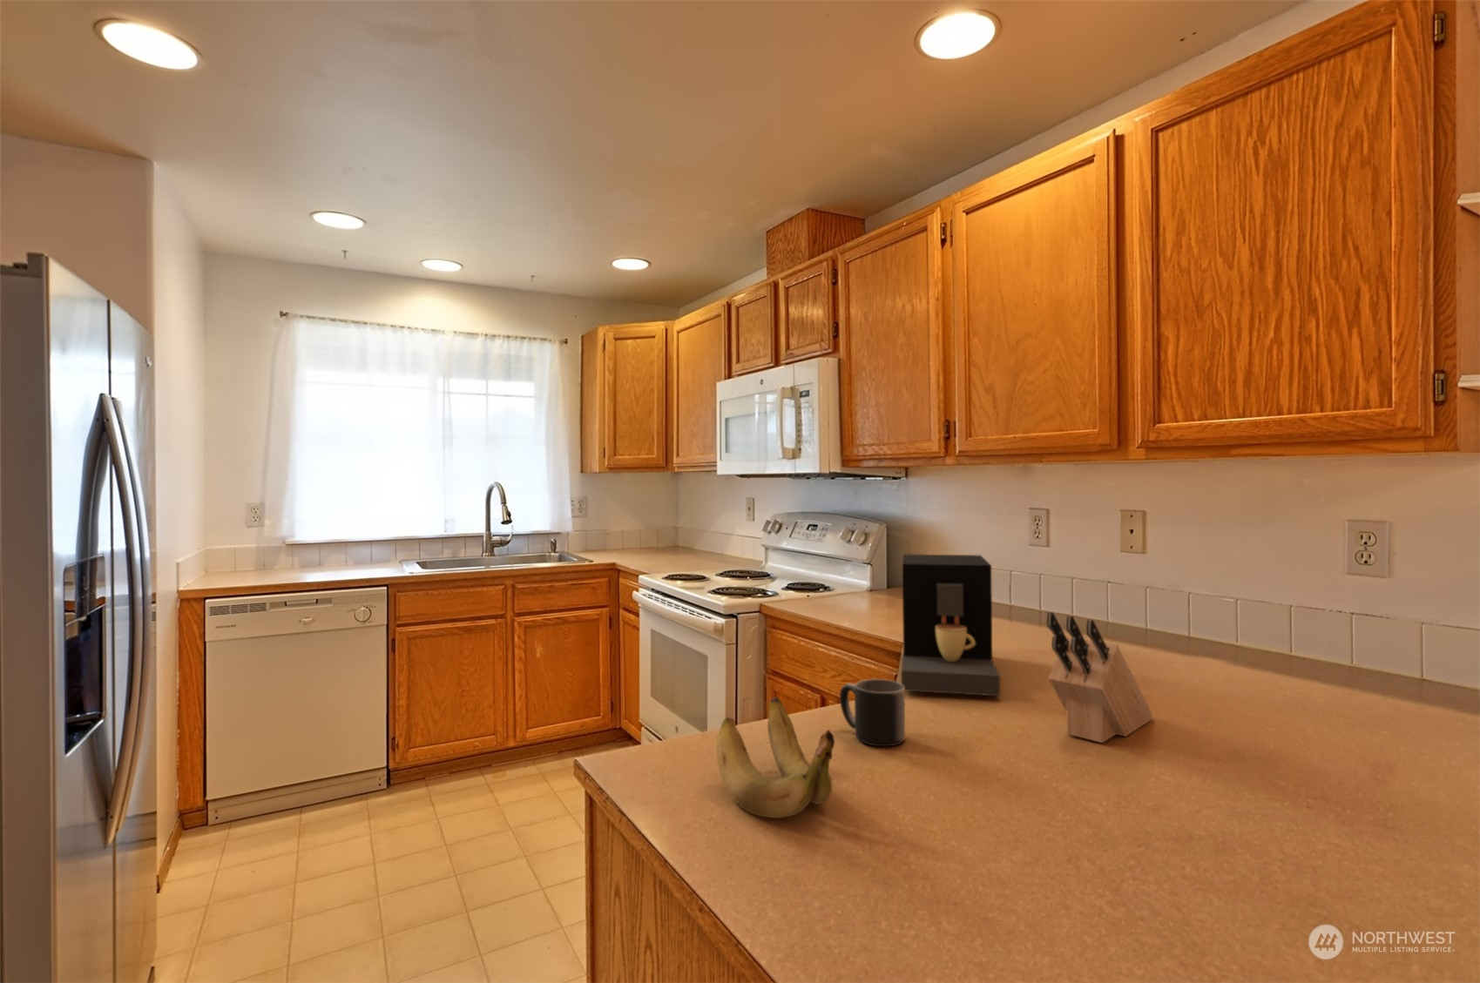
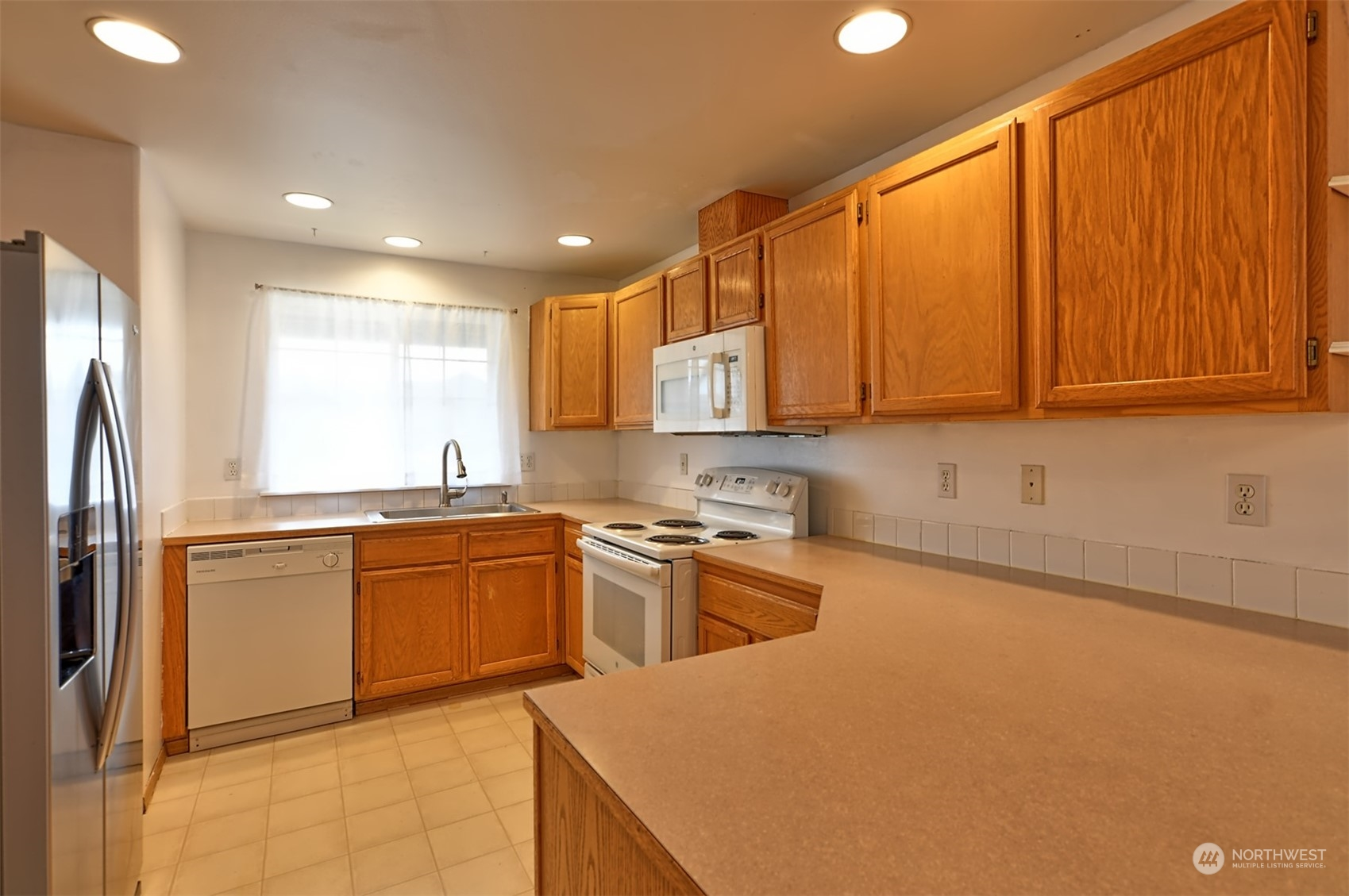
- banana (780, 747)
- knife block (1097, 669)
- mug (870, 708)
- coffee maker (945, 618)
